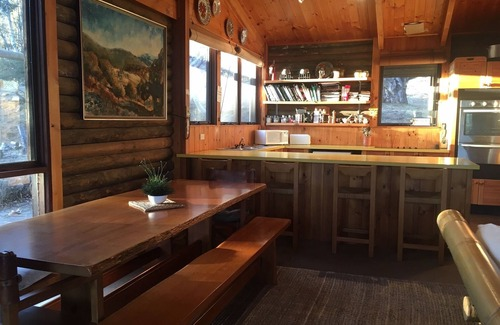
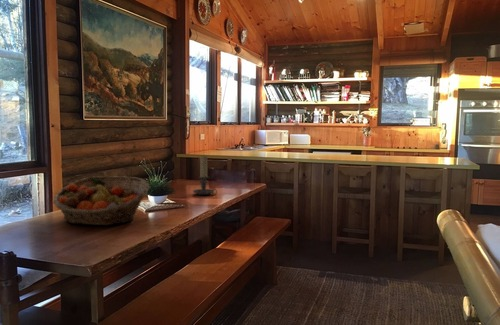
+ candle holder (205, 174)
+ fruit basket (102, 199)
